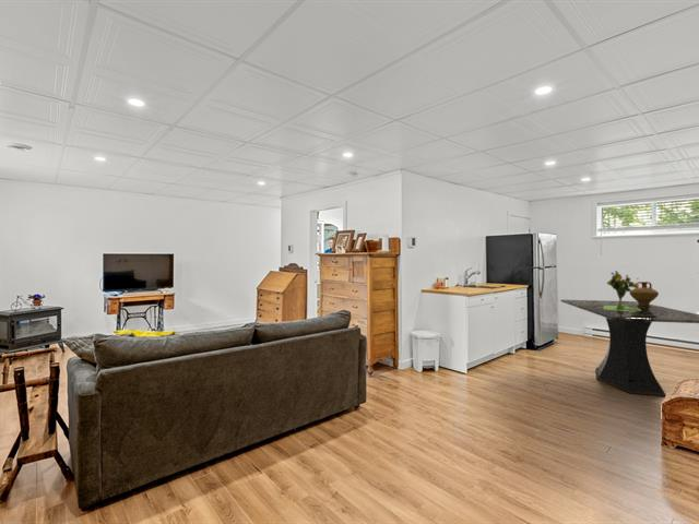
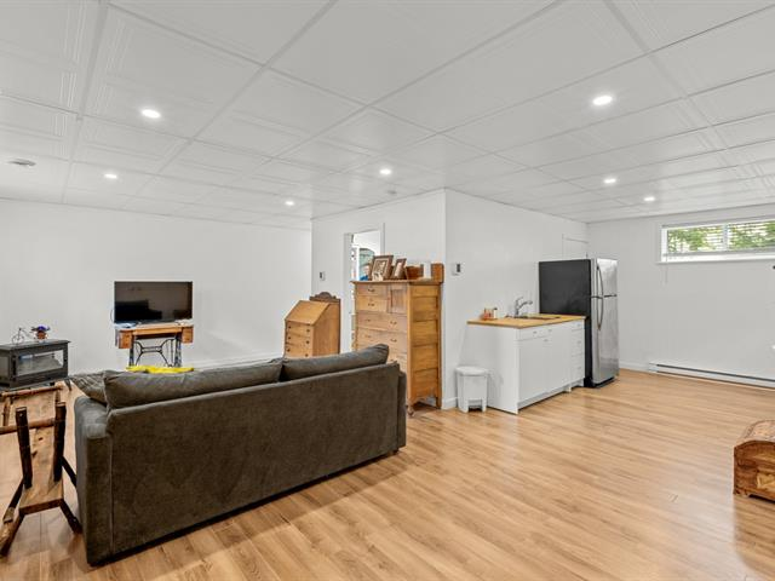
- bouquet (623, 289)
- dining table (626, 344)
- ceramic jug (643, 294)
